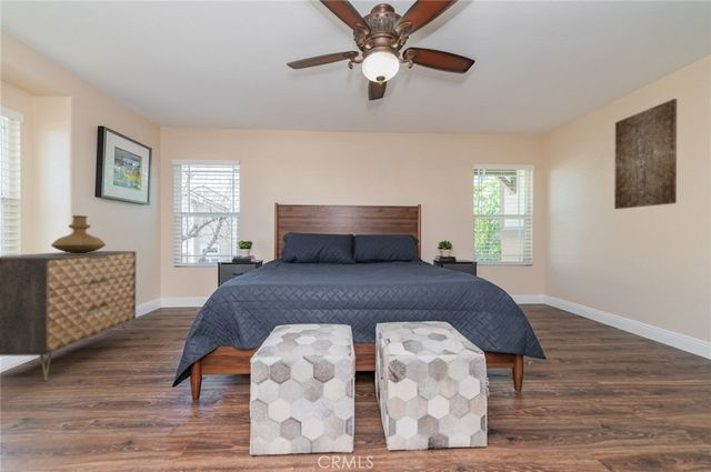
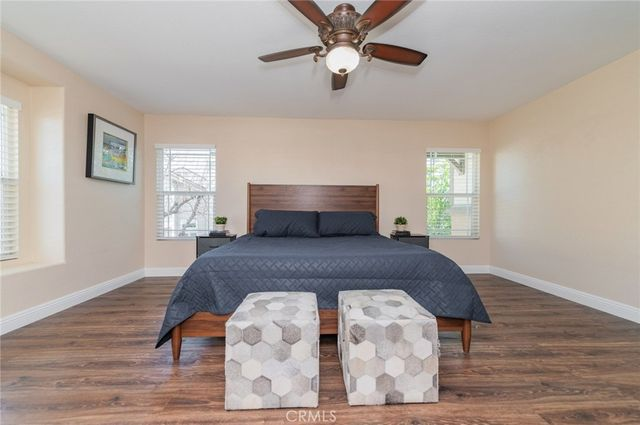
- wall art (642, 159)
- dresser (70, 304)
- vase (79, 234)
